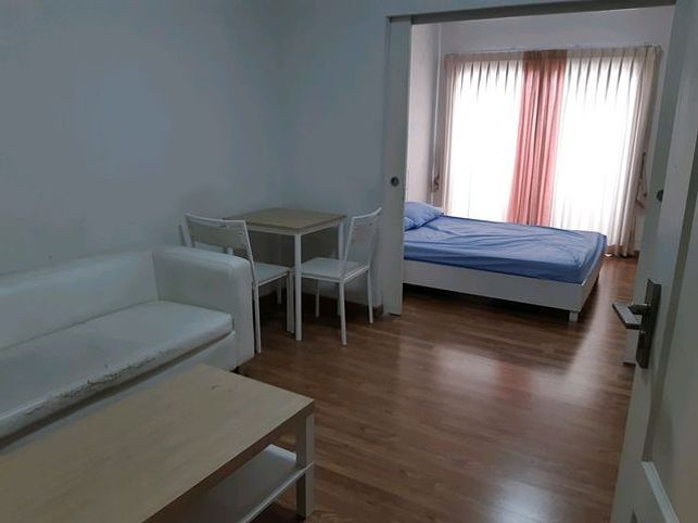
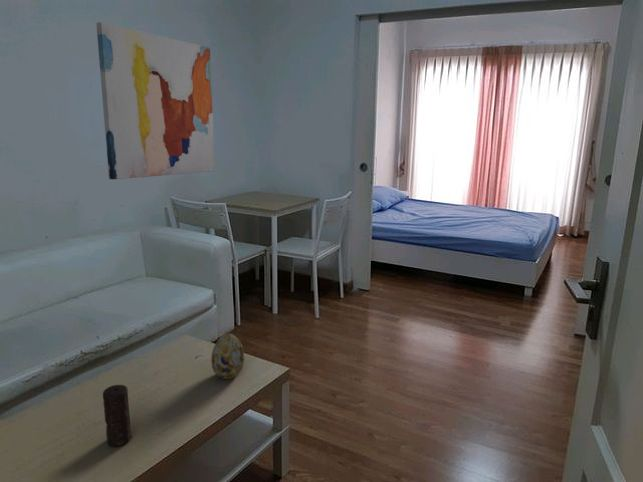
+ decorative egg (227, 355)
+ candle (117, 415)
+ wall art (164, 107)
